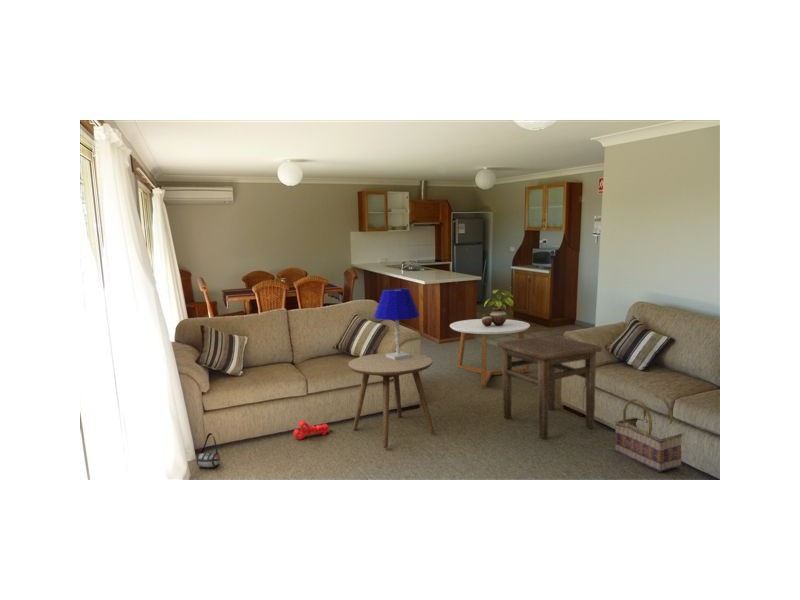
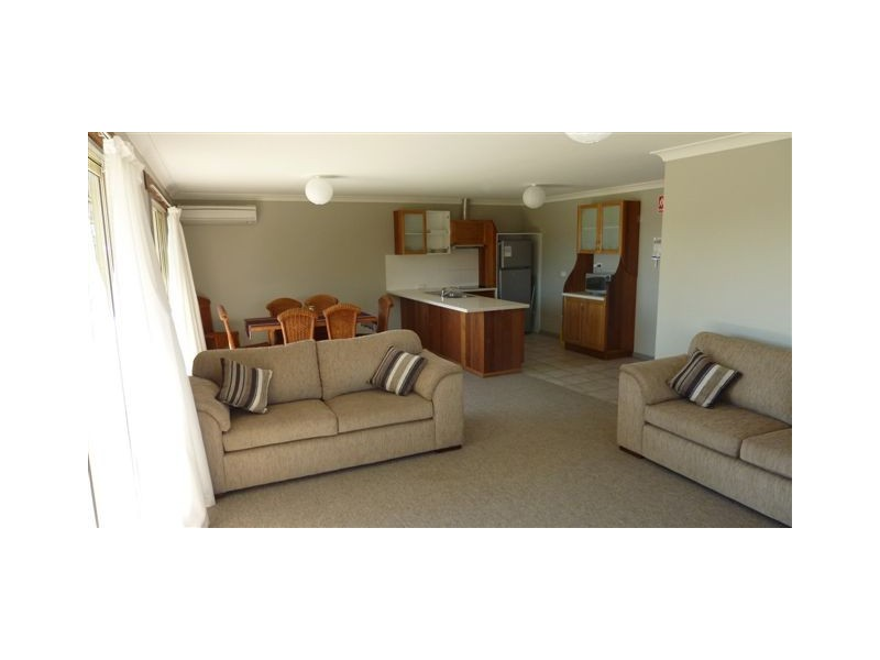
- basket (649, 428)
- table lamp (397, 323)
- side table (388, 396)
- potted plant (495, 307)
- bag (200, 456)
- coffee table (485, 350)
- side table (547, 383)
- name sign (311, 428)
